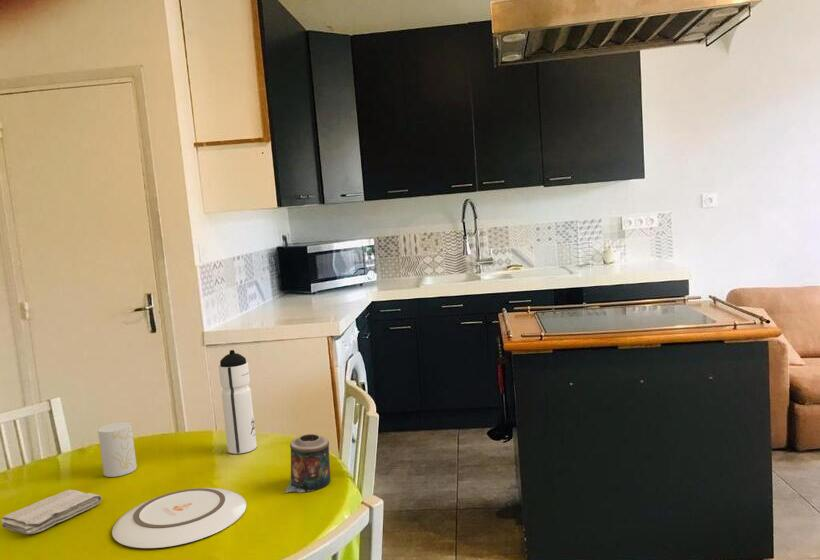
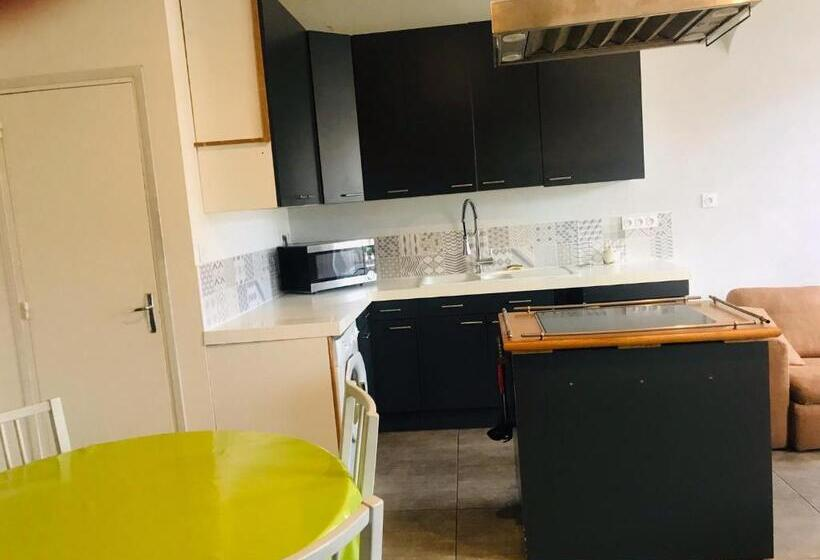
- plate (180, 511)
- candle (304, 461)
- cup (117, 448)
- water bottle (237, 399)
- washcloth (51, 509)
